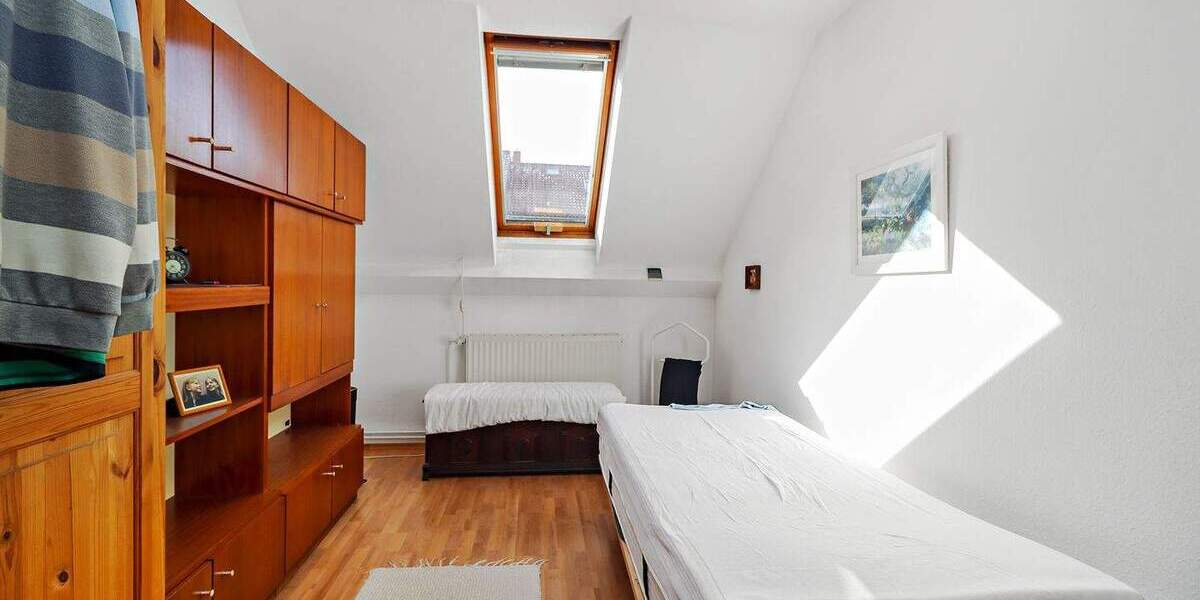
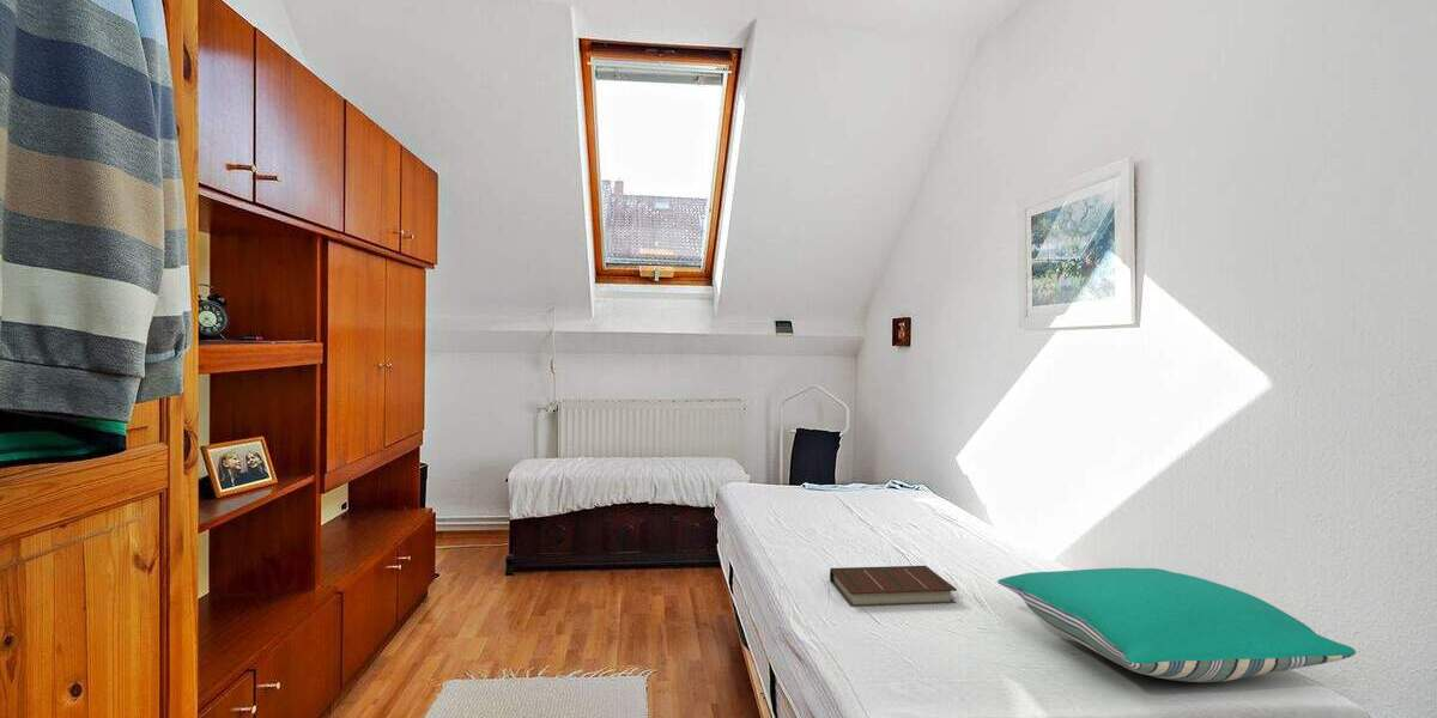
+ book (890, 585)
+ pillow (1150, 613)
